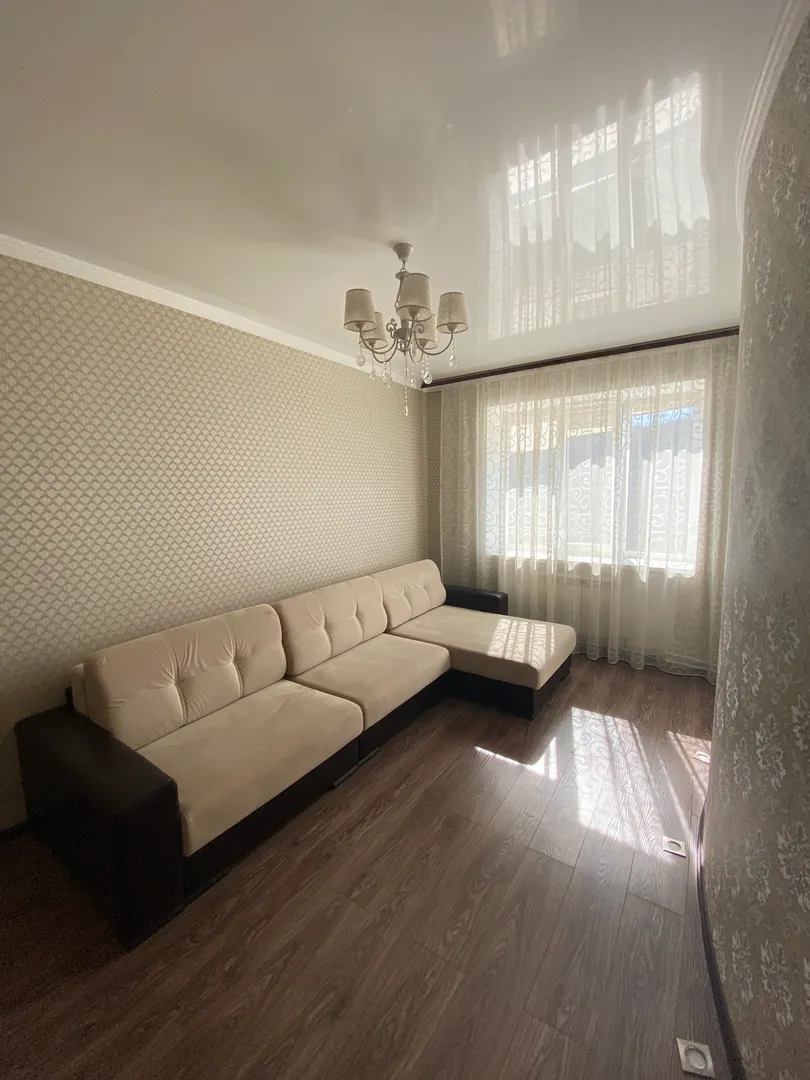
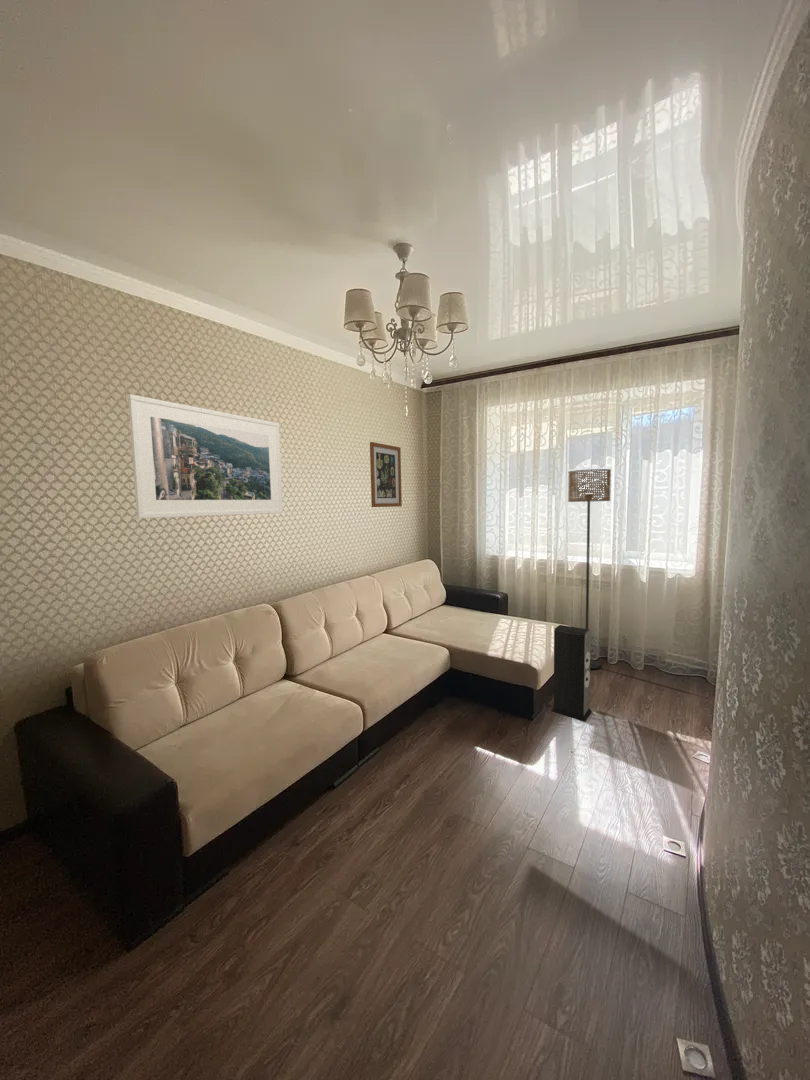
+ floor lamp (587, 569)
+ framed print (218, 463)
+ speaker (571, 670)
+ wall art (386, 476)
